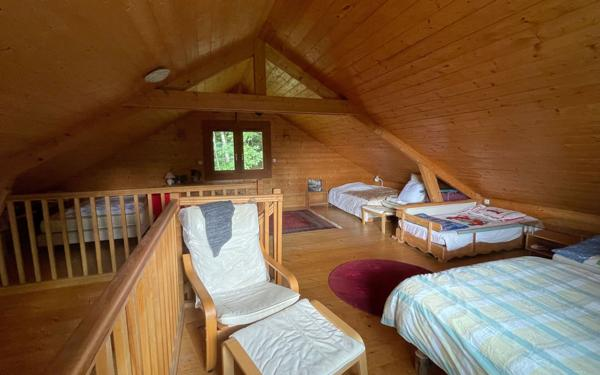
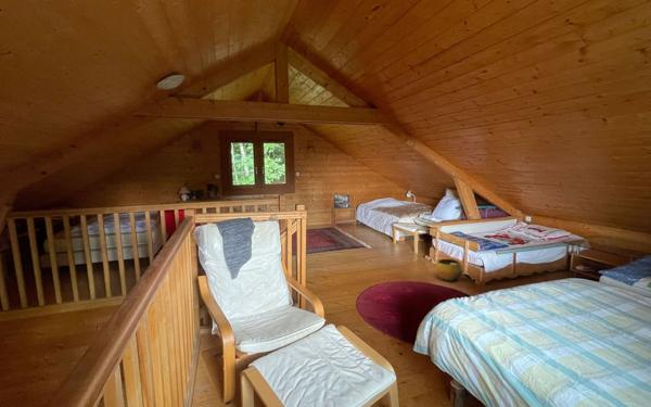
+ clay pot (445, 268)
